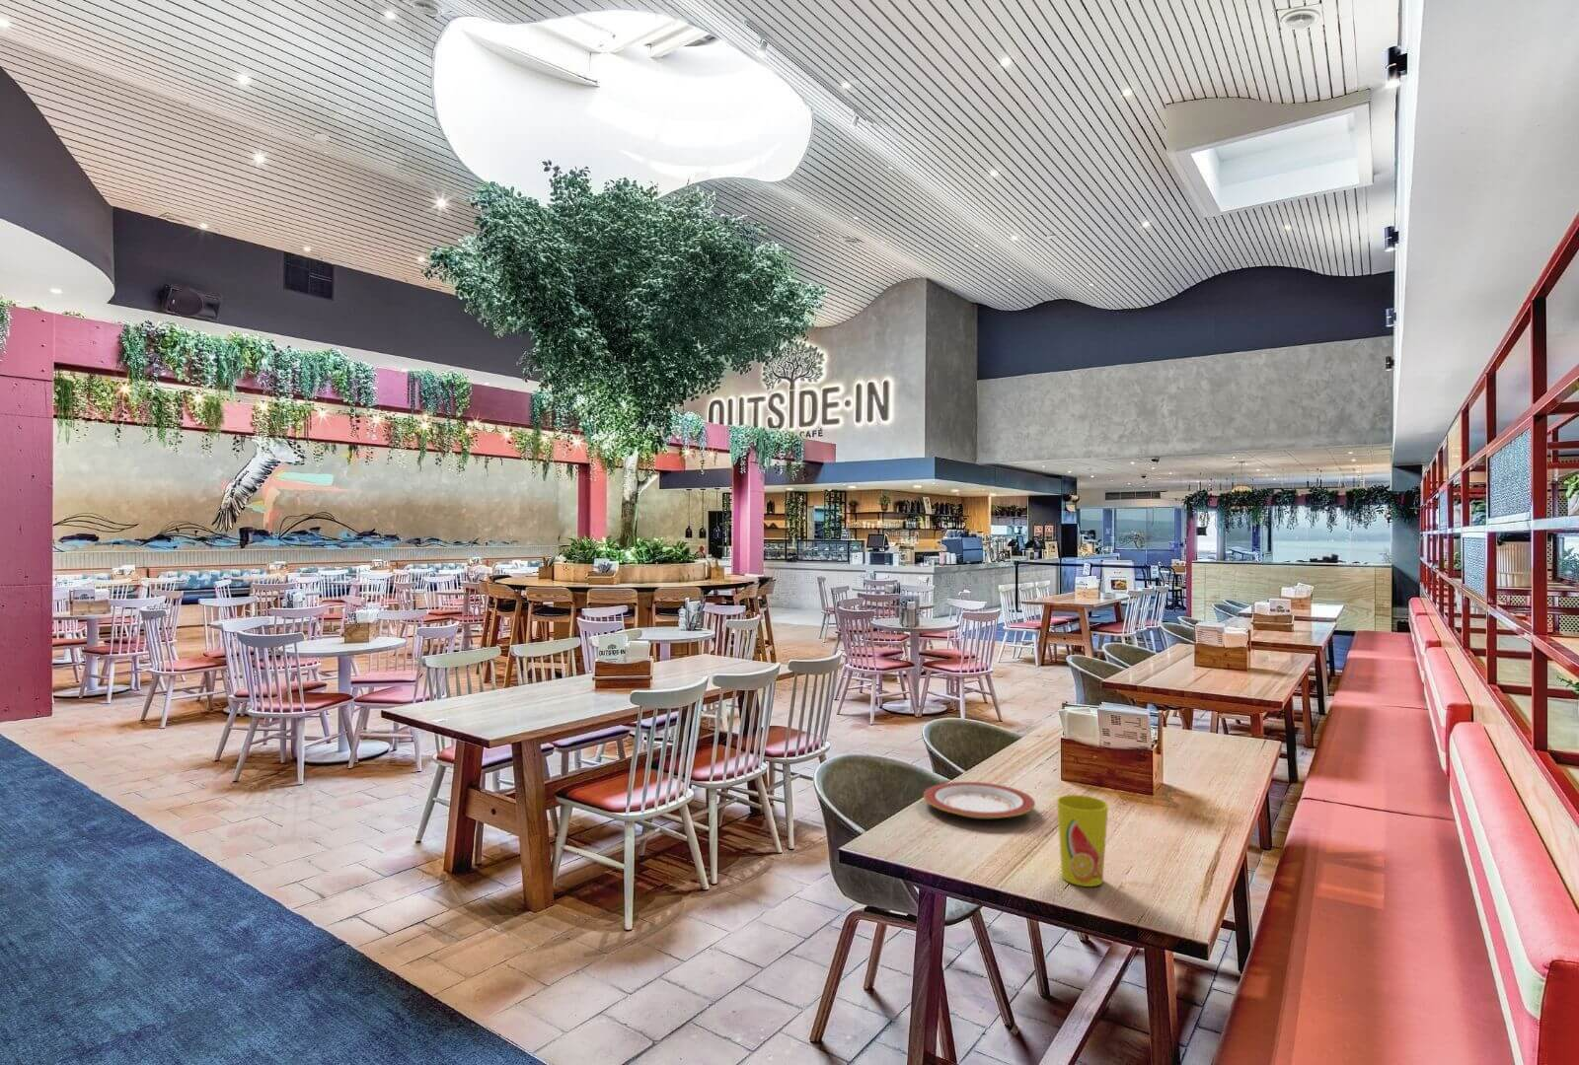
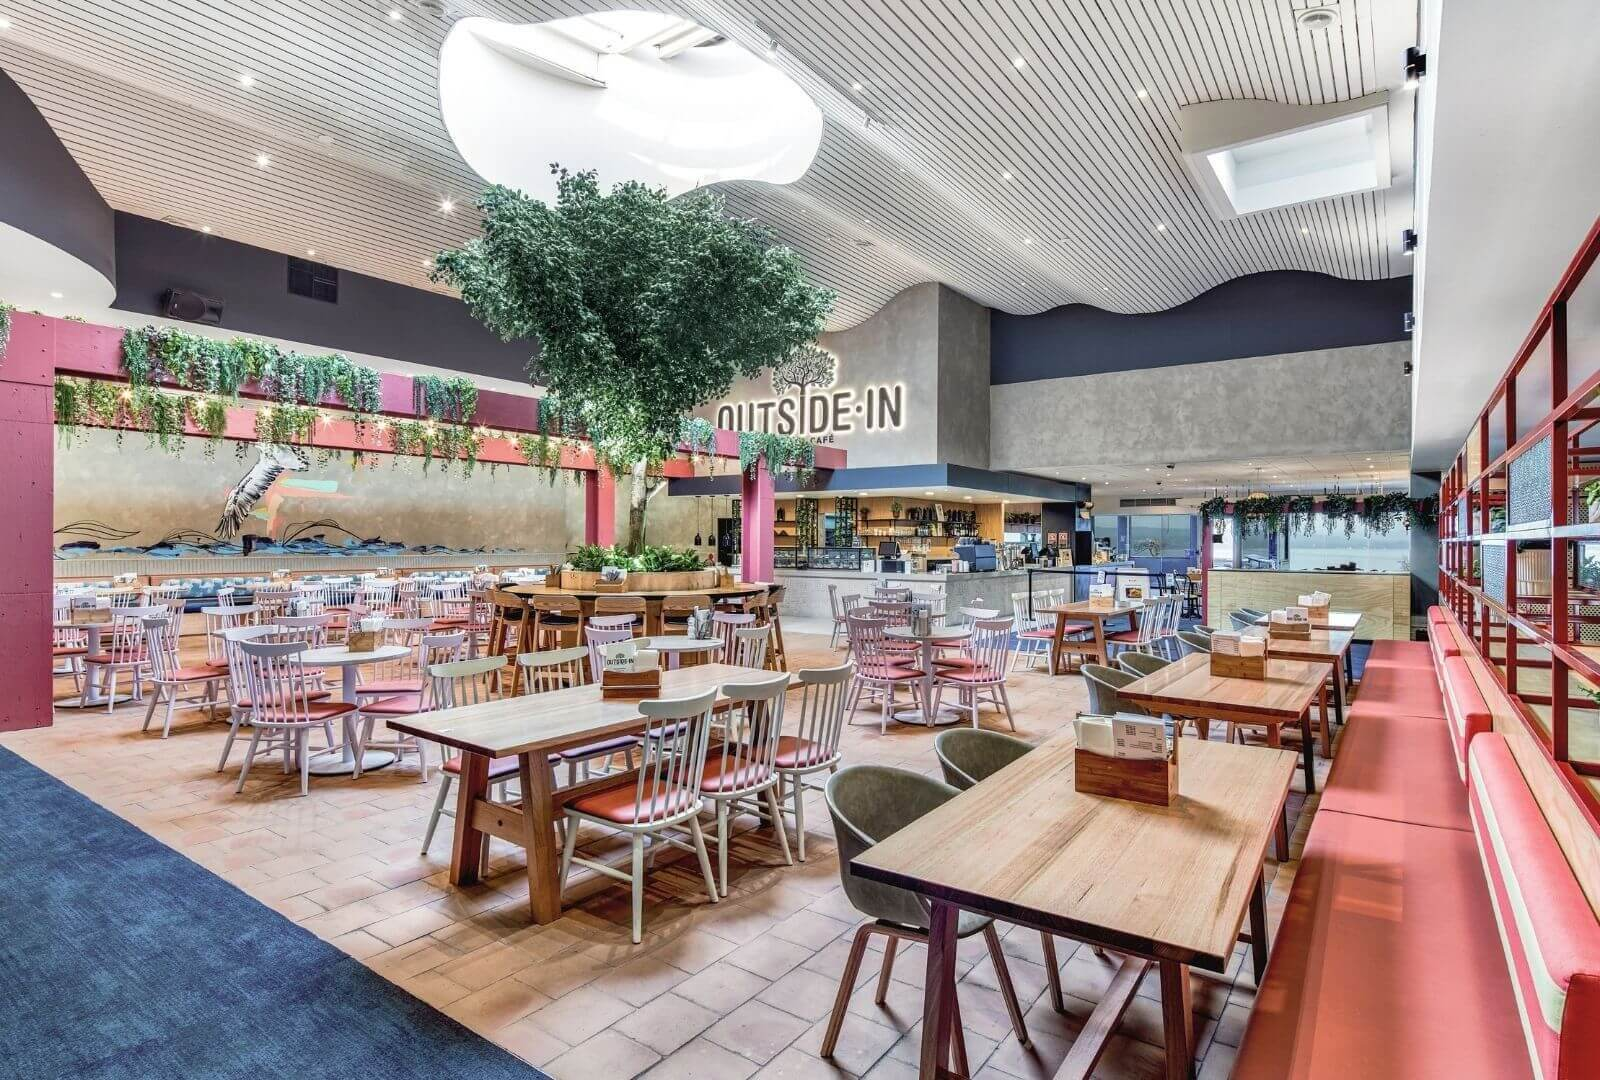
- cup (1082, 840)
- plate (979, 801)
